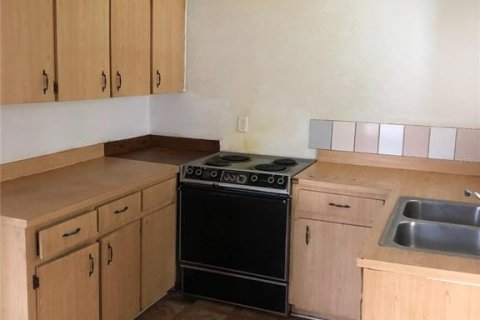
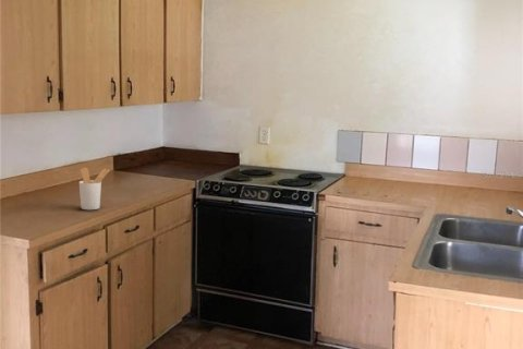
+ utensil holder (95, 188)
